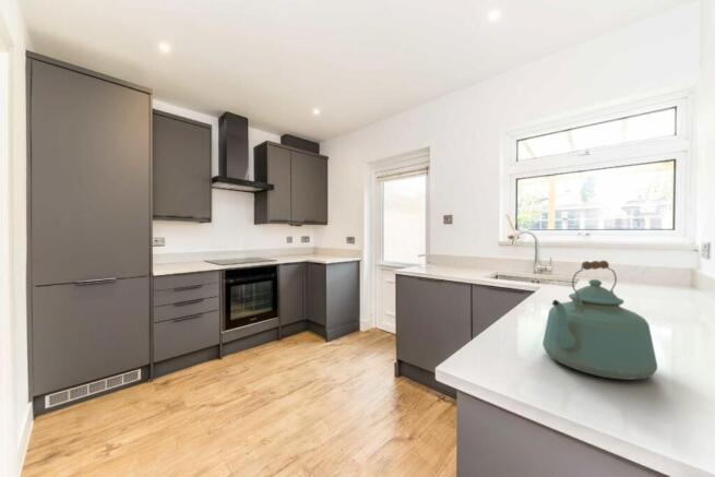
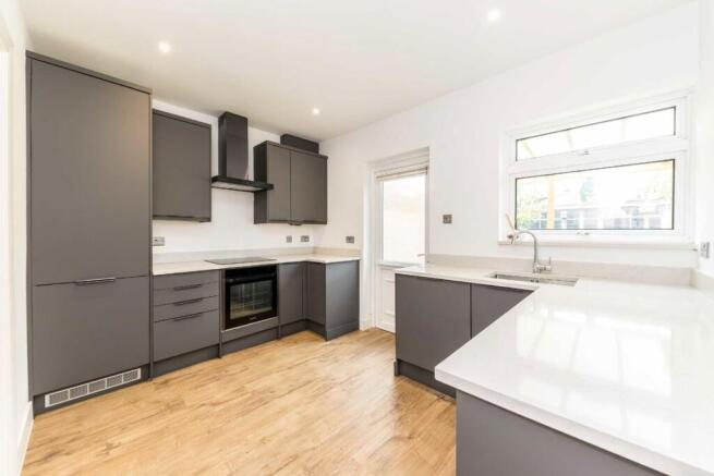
- kettle (588, 312)
